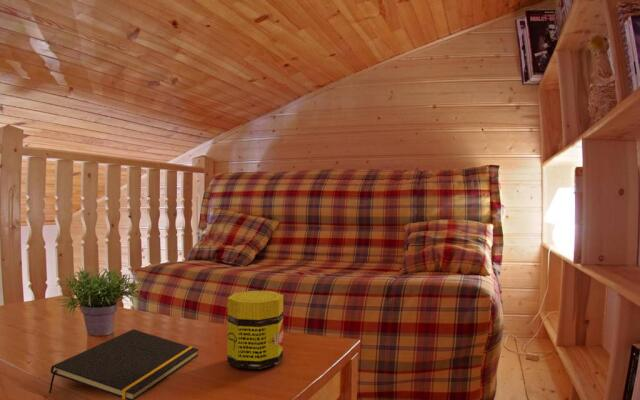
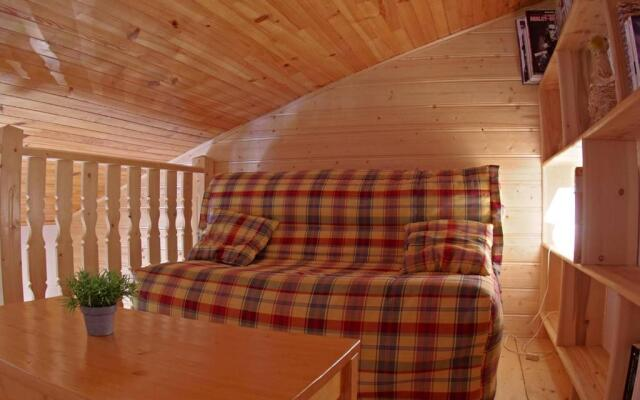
- jar (255, 328)
- notepad (132, 360)
